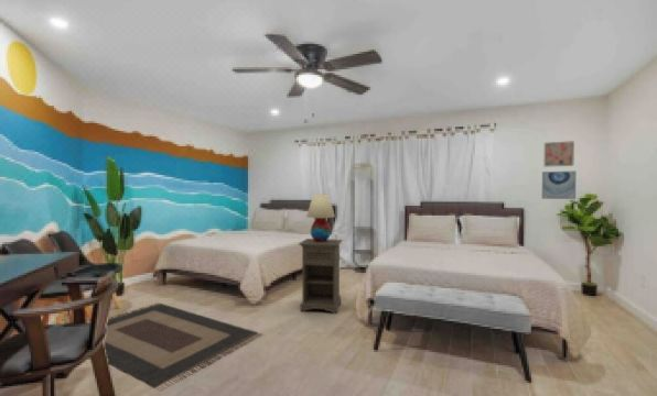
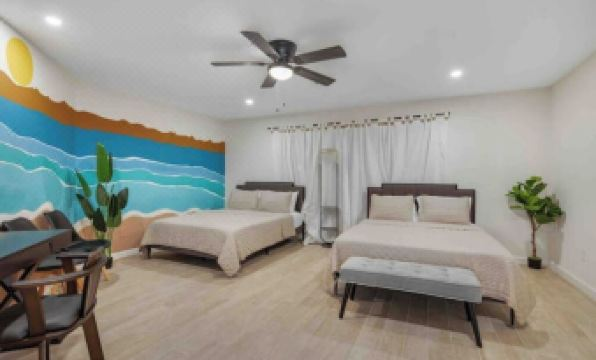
- wall art (558, 185)
- wall art (558, 154)
- table lamp (320, 217)
- nightstand (321, 274)
- rug (158, 333)
